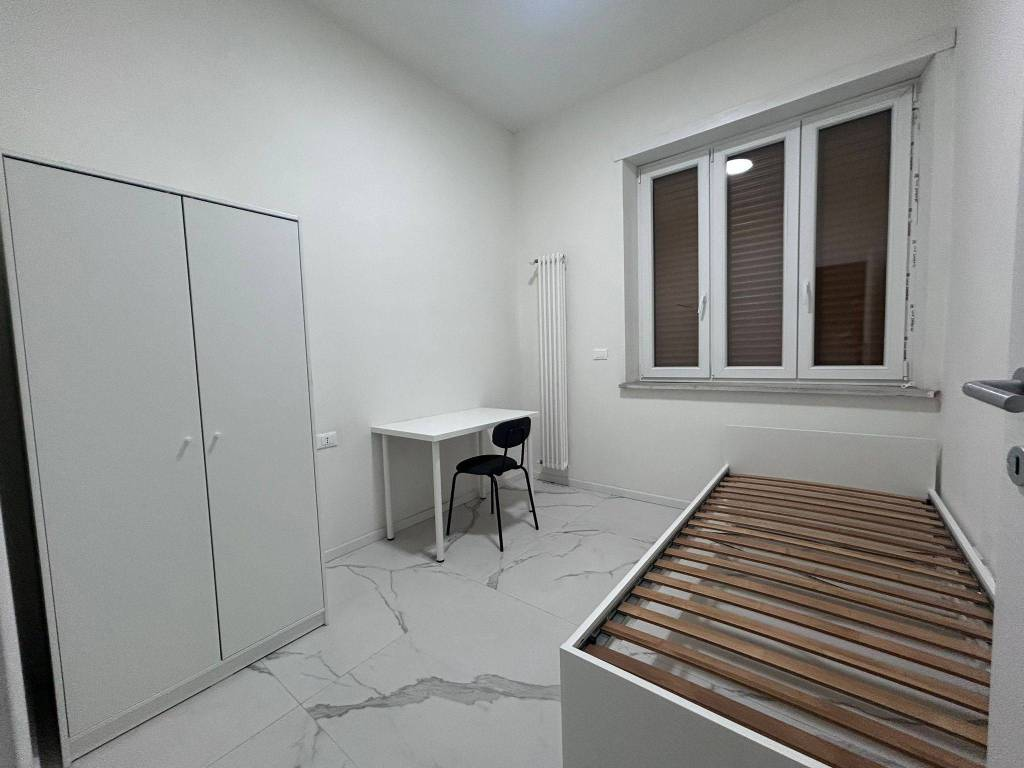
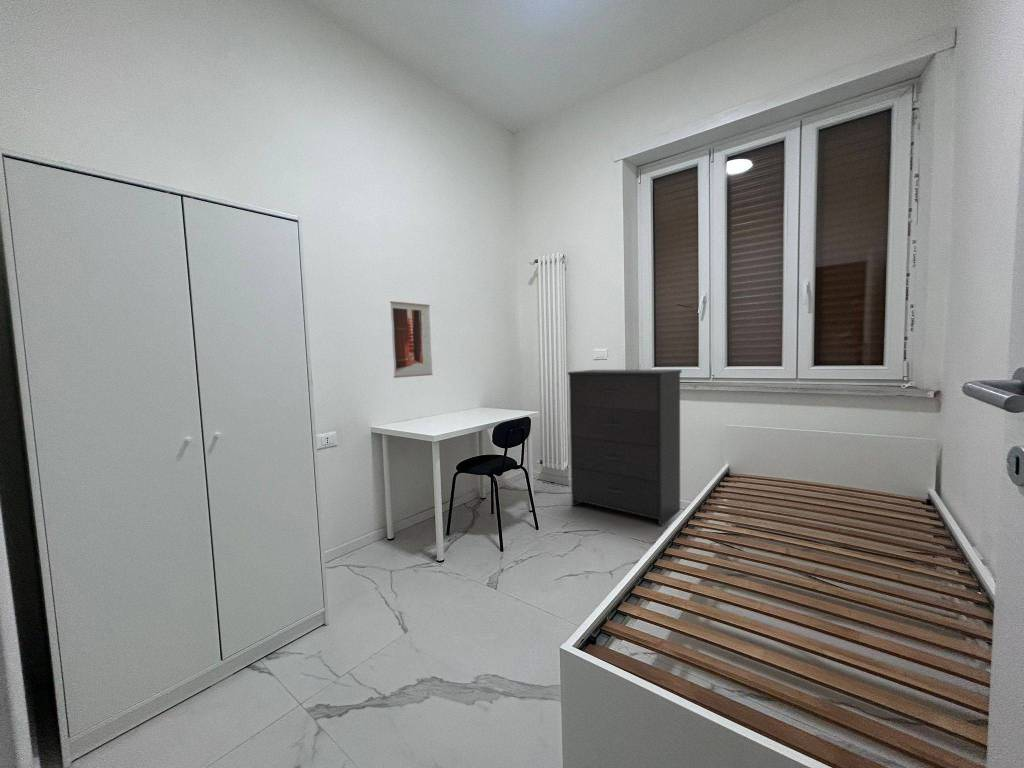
+ wall art (412, 340)
+ dresser (623, 440)
